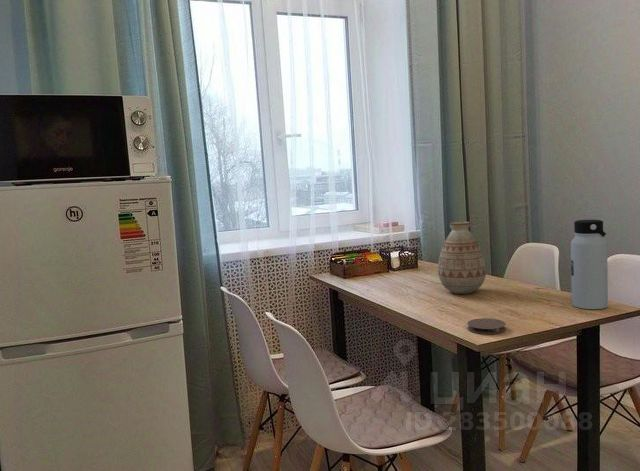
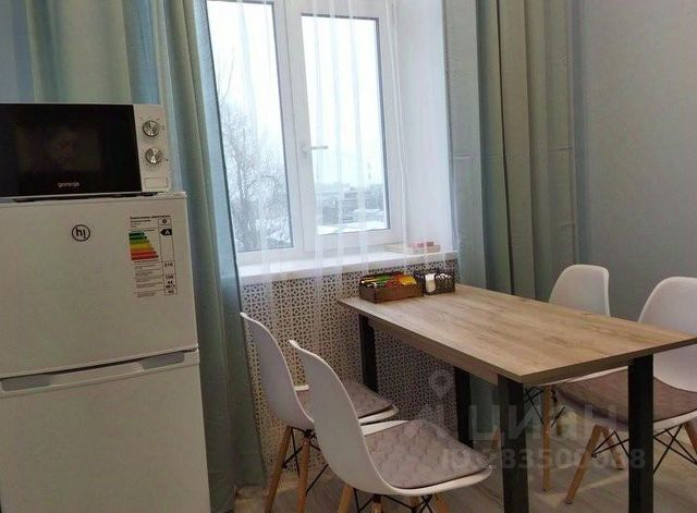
- vase (461, 257)
- coaster (486, 325)
- water bottle (589, 263)
